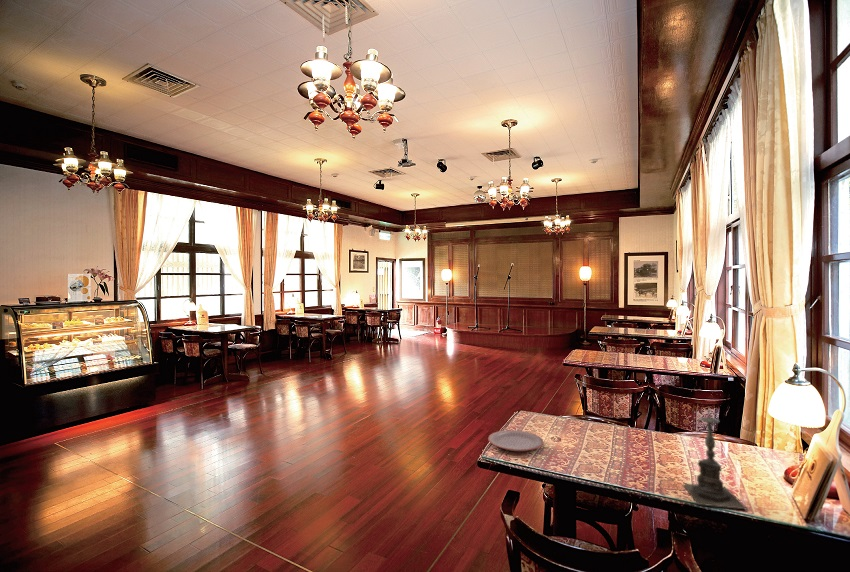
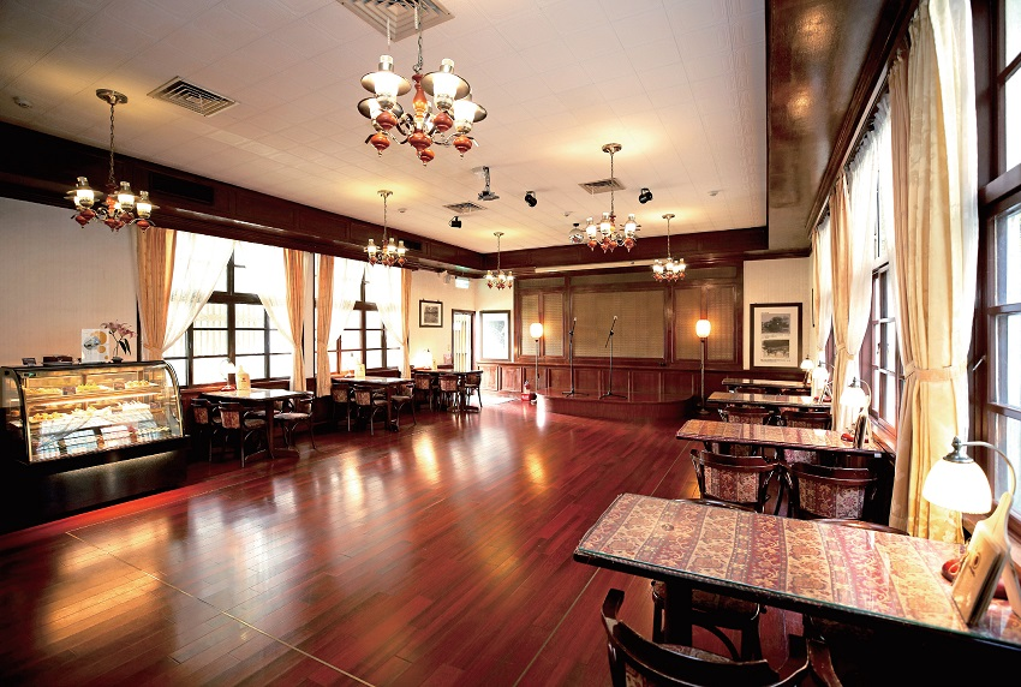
- candle holder (711, 451)
- plate (515, 441)
